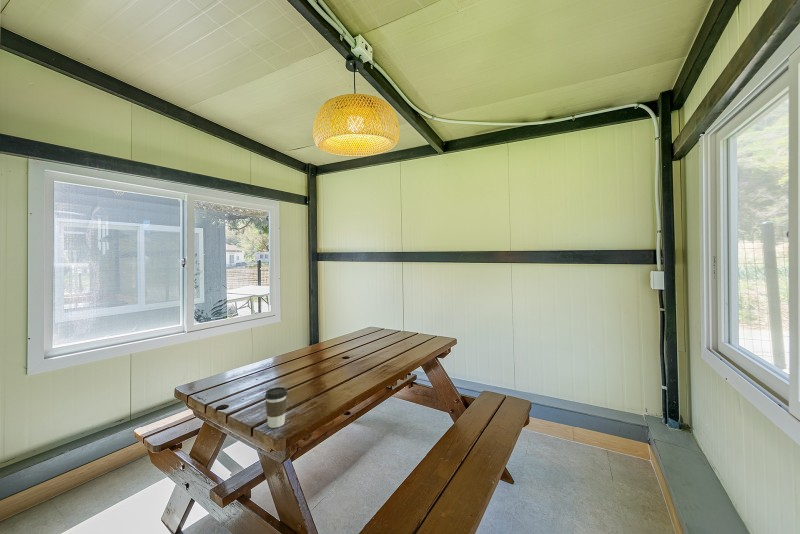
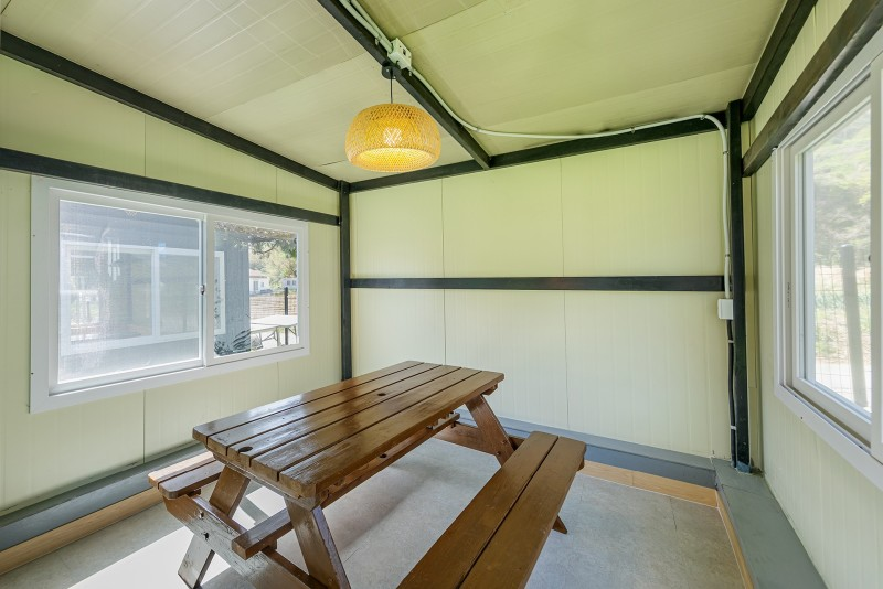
- coffee cup (276, 407)
